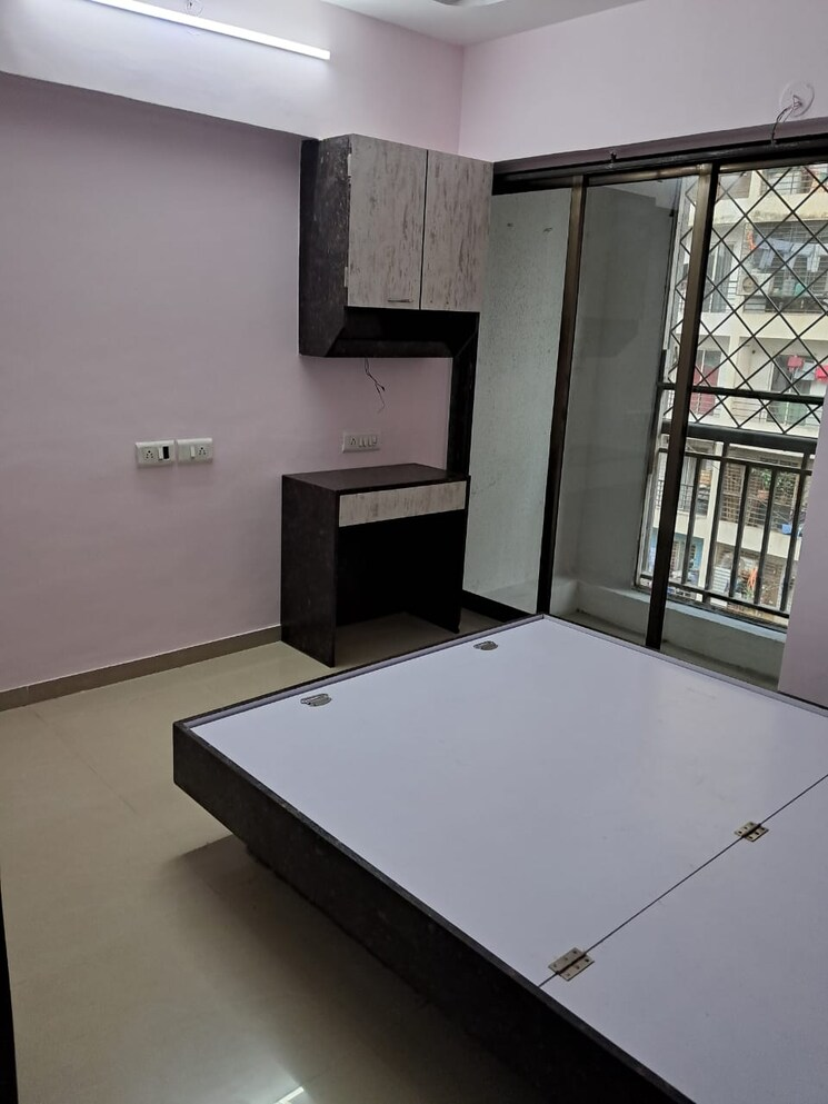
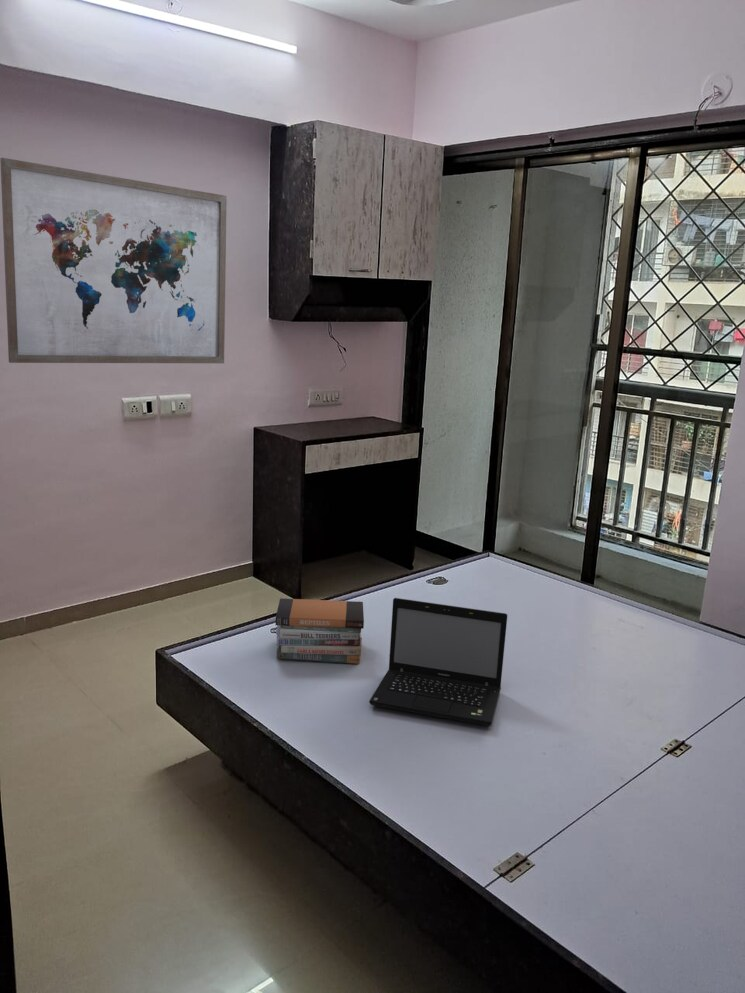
+ wall art (125, 273)
+ laptop (439, 659)
+ book stack (319, 630)
